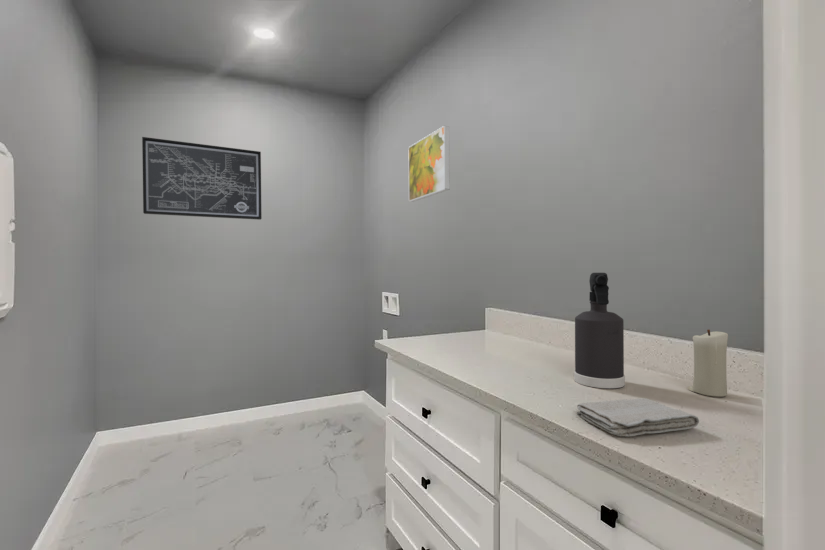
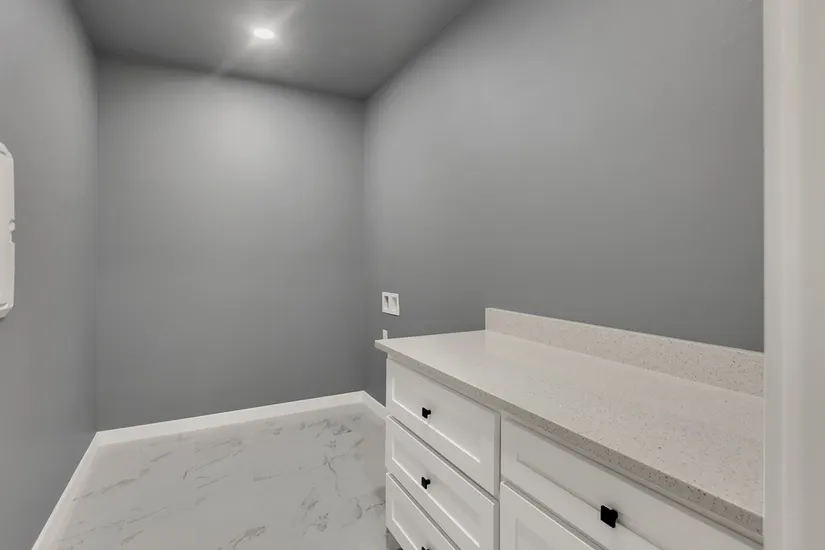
- spray bottle (599, 327)
- wall art (205, 181)
- washcloth (633, 414)
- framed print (427, 166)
- candle (707, 360)
